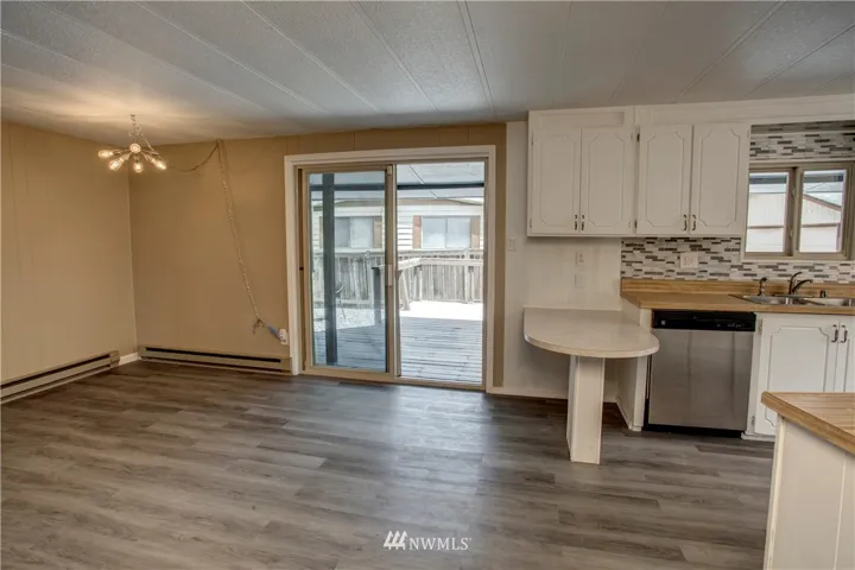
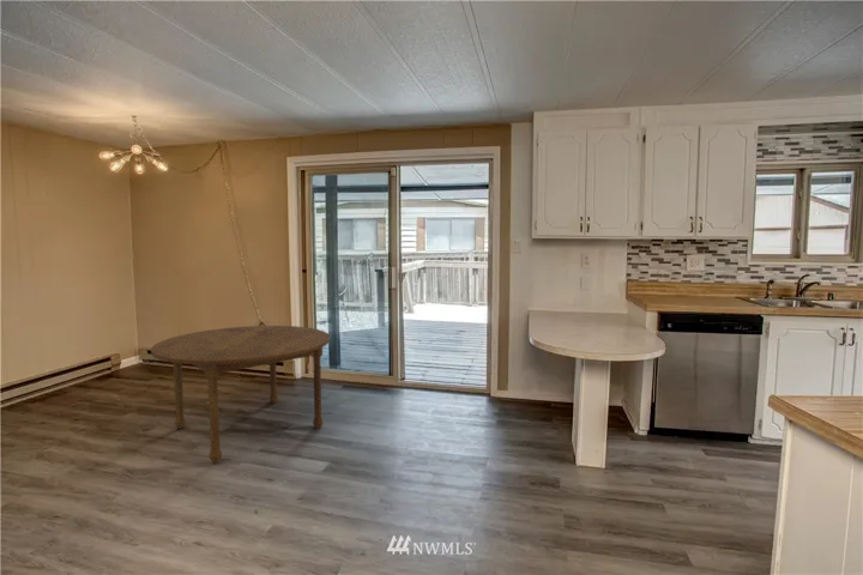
+ dining table (245, 368)
